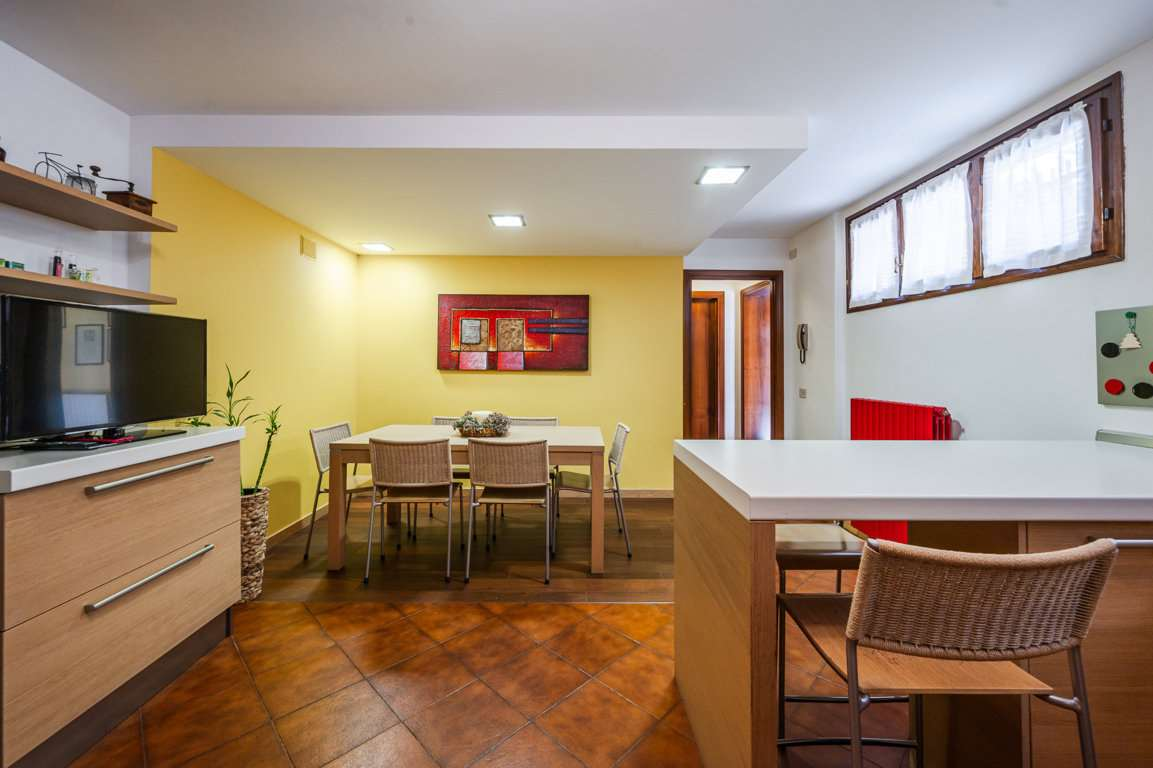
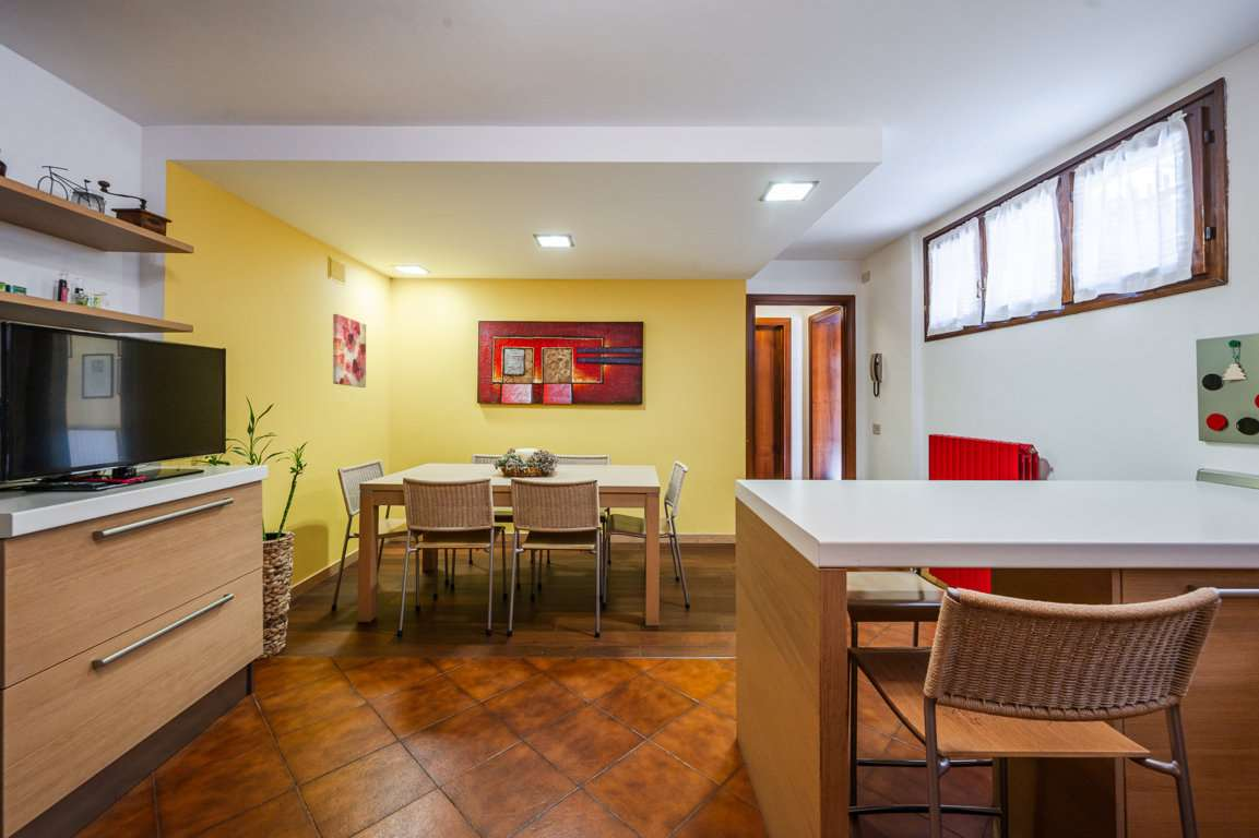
+ wall art (349, 352)
